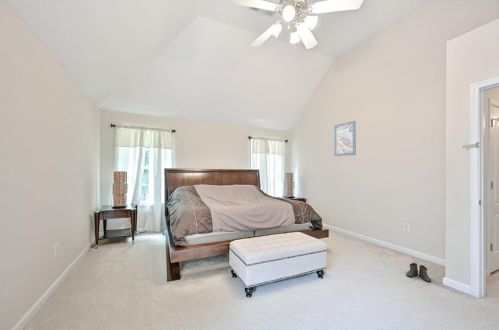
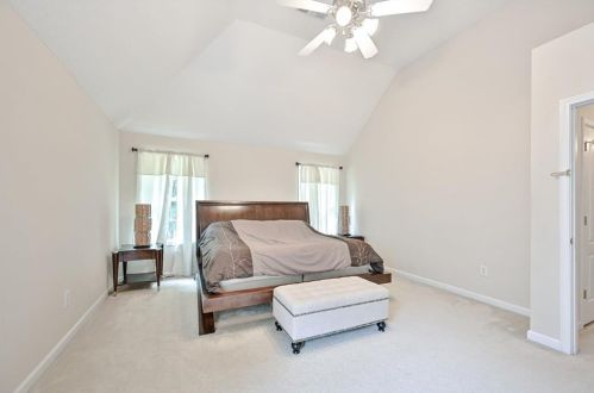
- wall art (344, 139)
- boots (417, 271)
